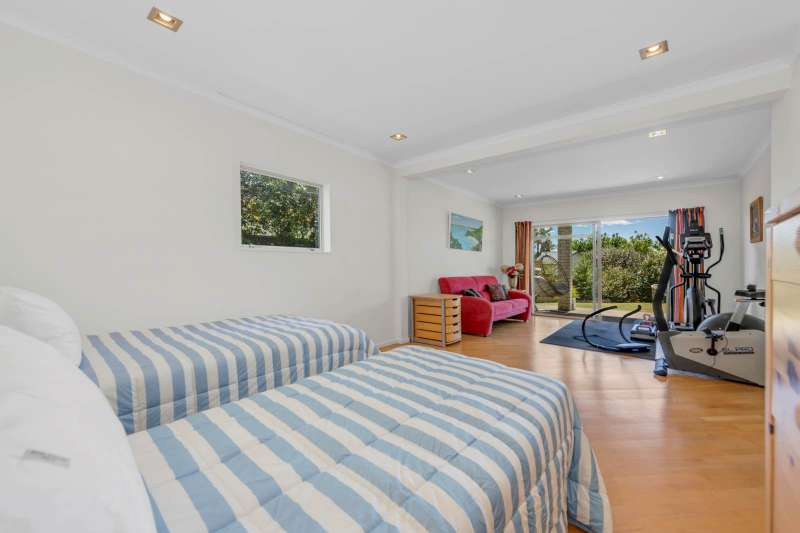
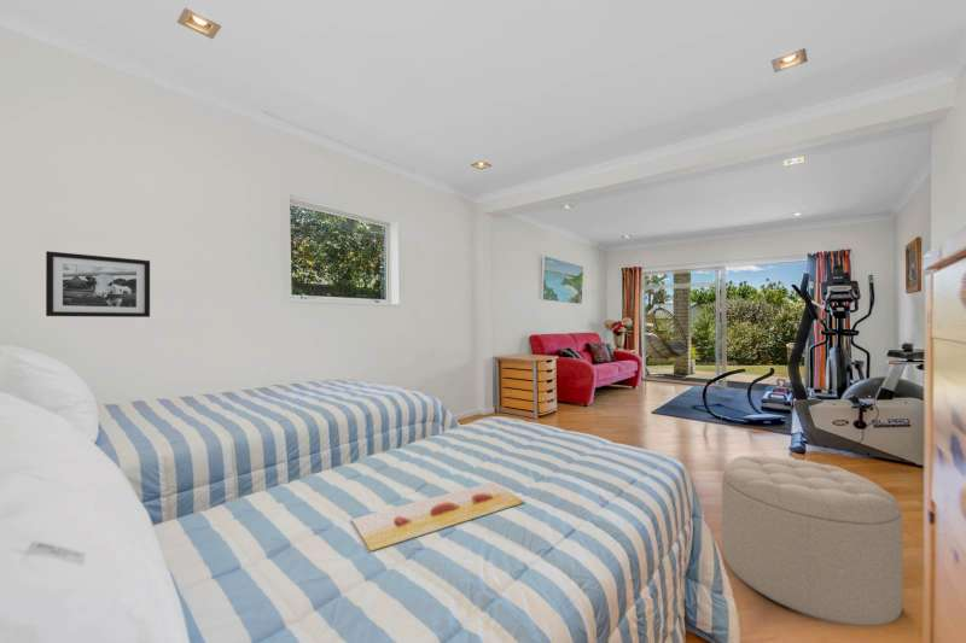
+ ottoman (802, 525)
+ painting (442, 509)
+ picture frame (101, 286)
